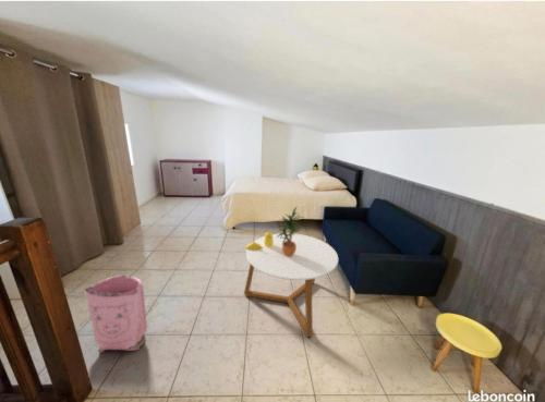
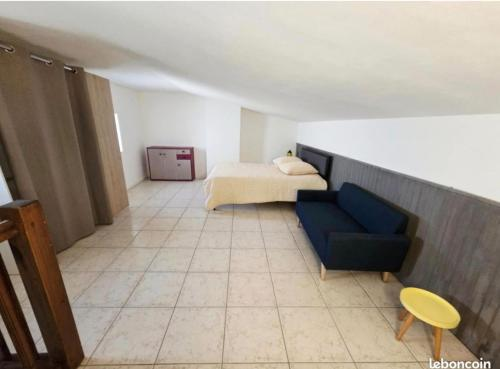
- coffee table (290, 279)
- potted plant (289, 232)
- bag (119, 315)
- decorative container (264, 240)
